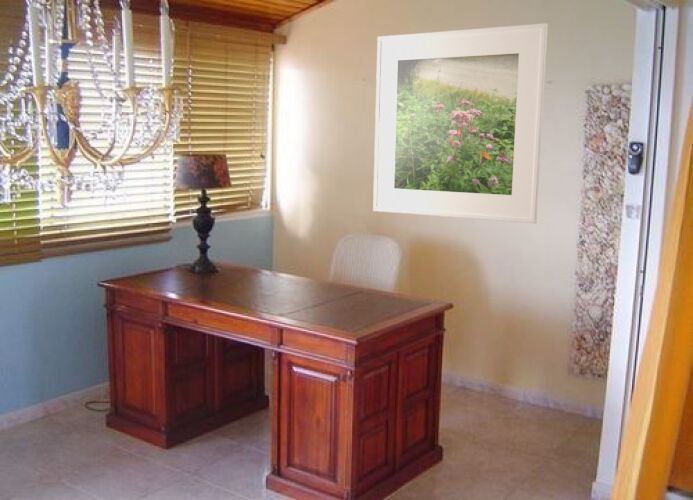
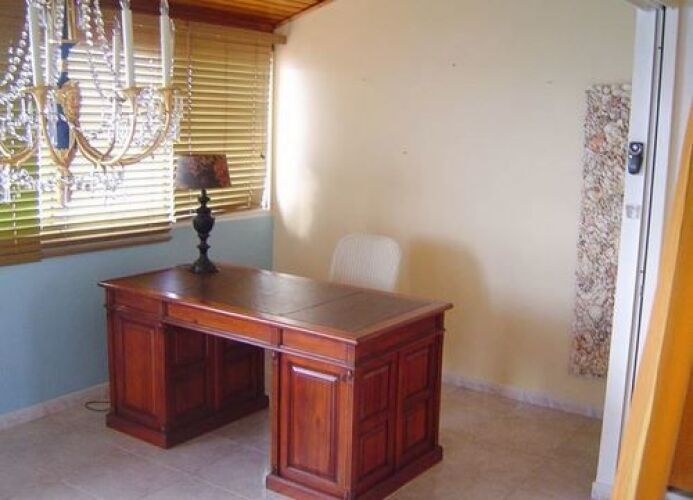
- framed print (452, 125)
